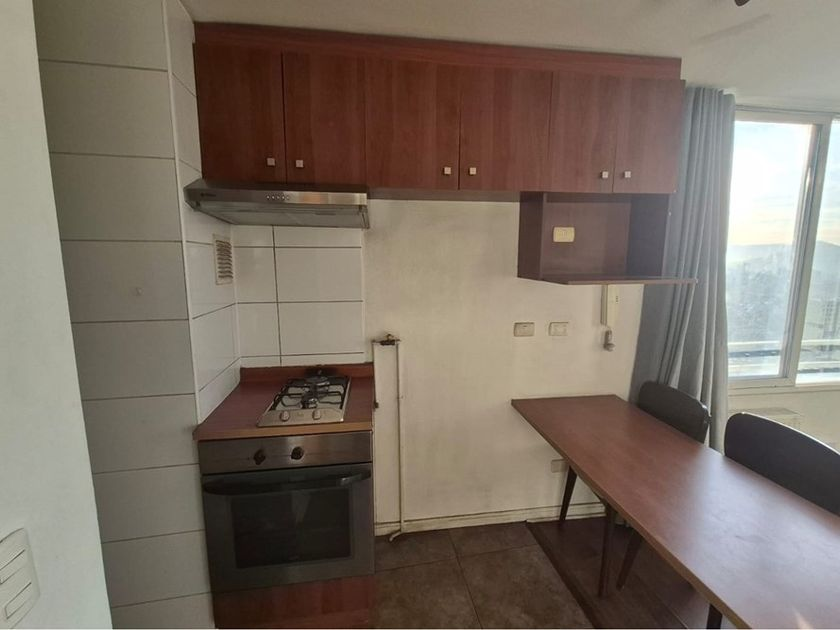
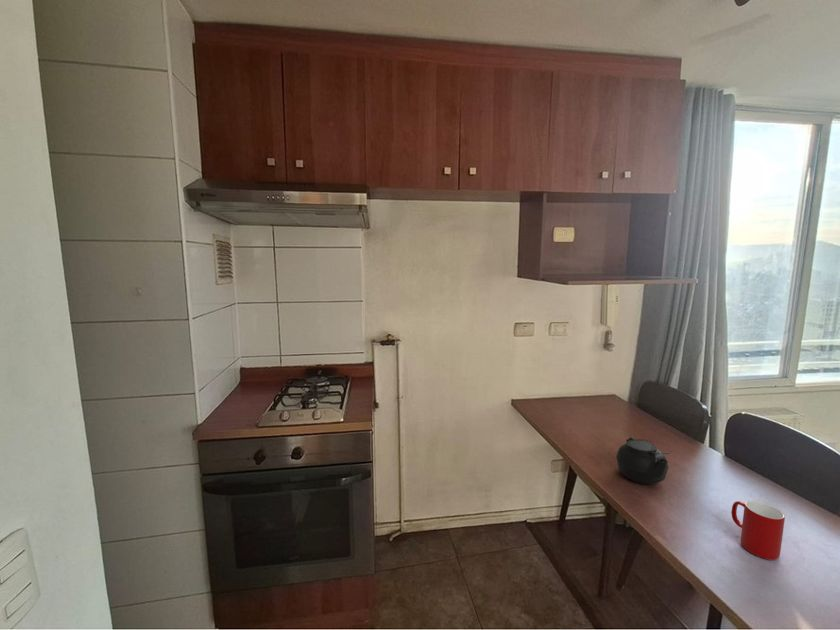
+ teapot (644, 463)
+ cup (756, 525)
